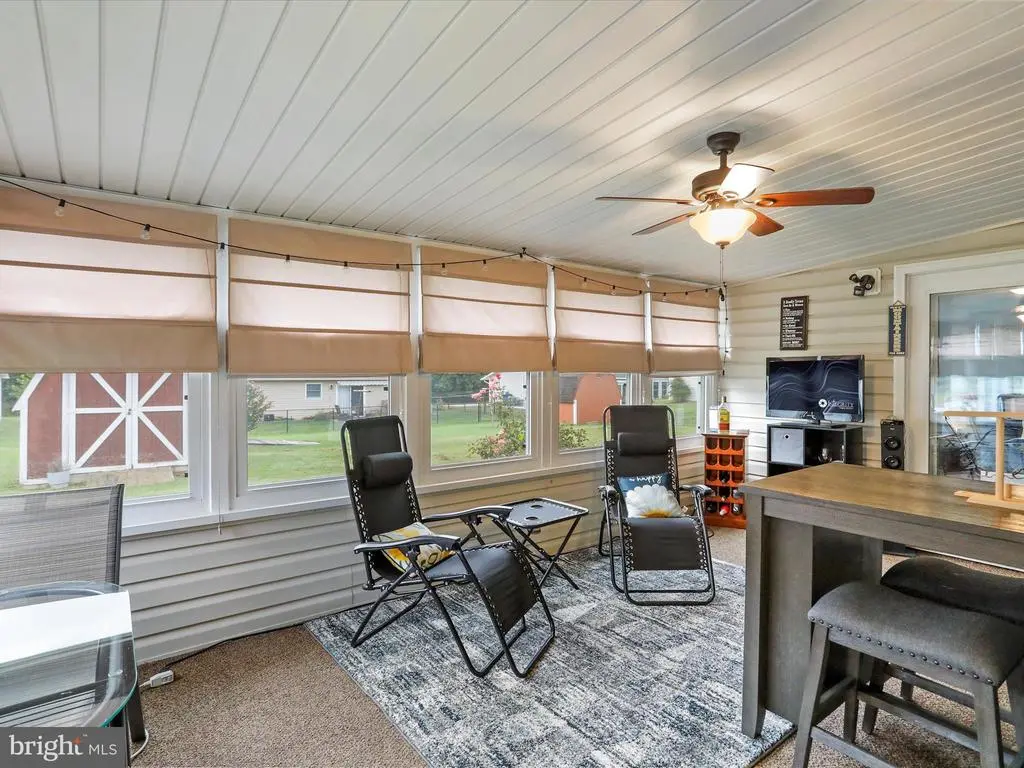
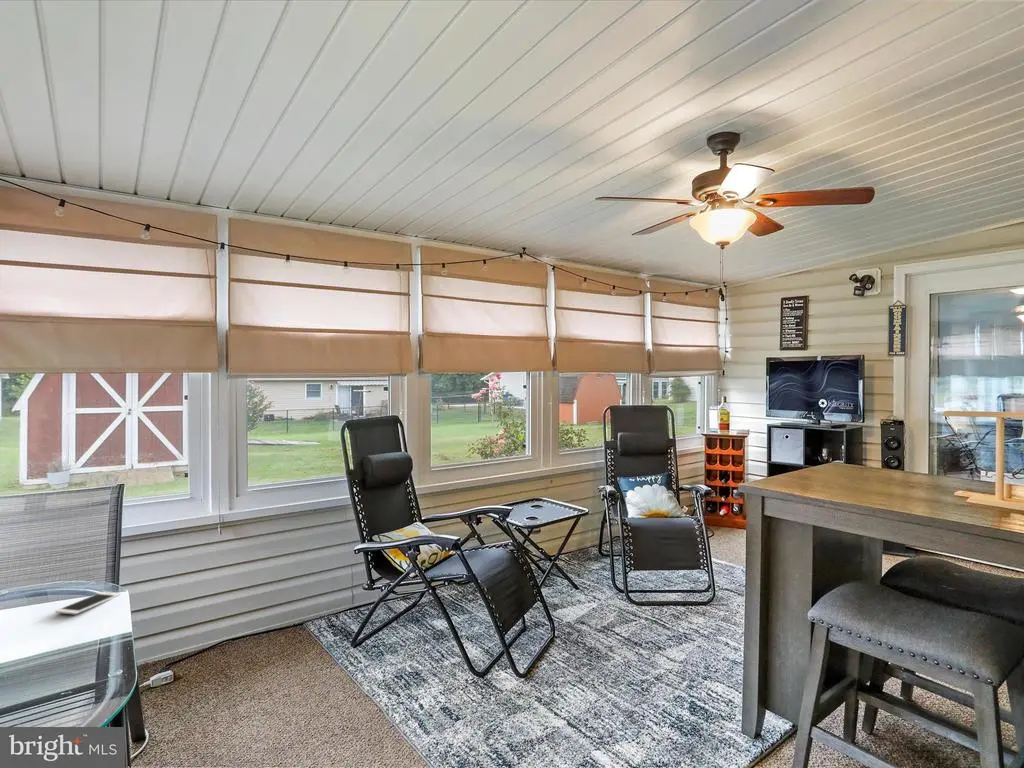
+ cell phone (89, 602)
